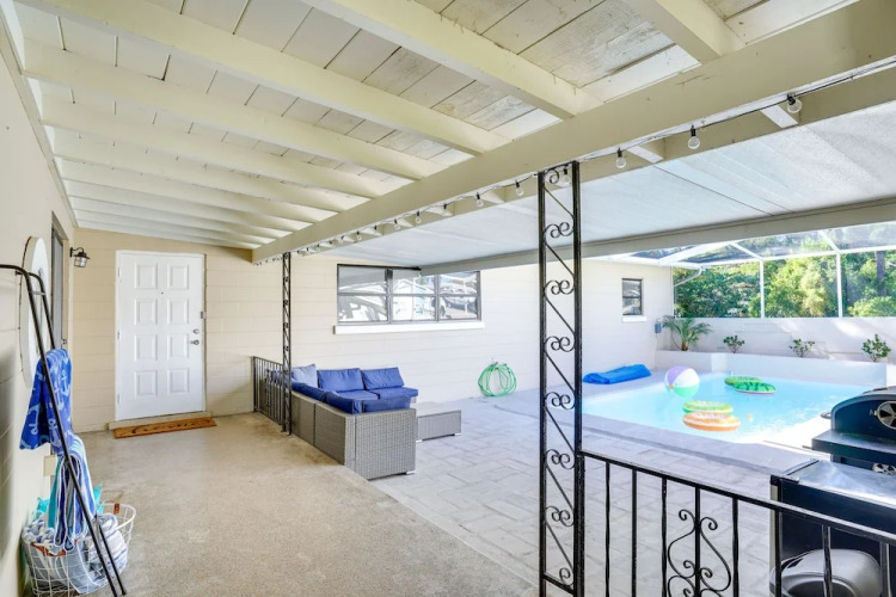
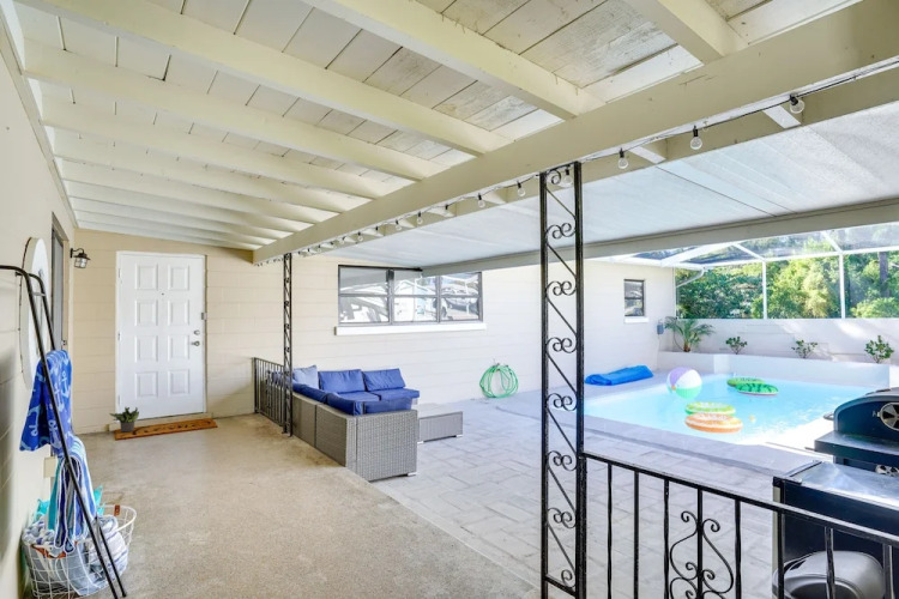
+ potted plant (123, 418)
